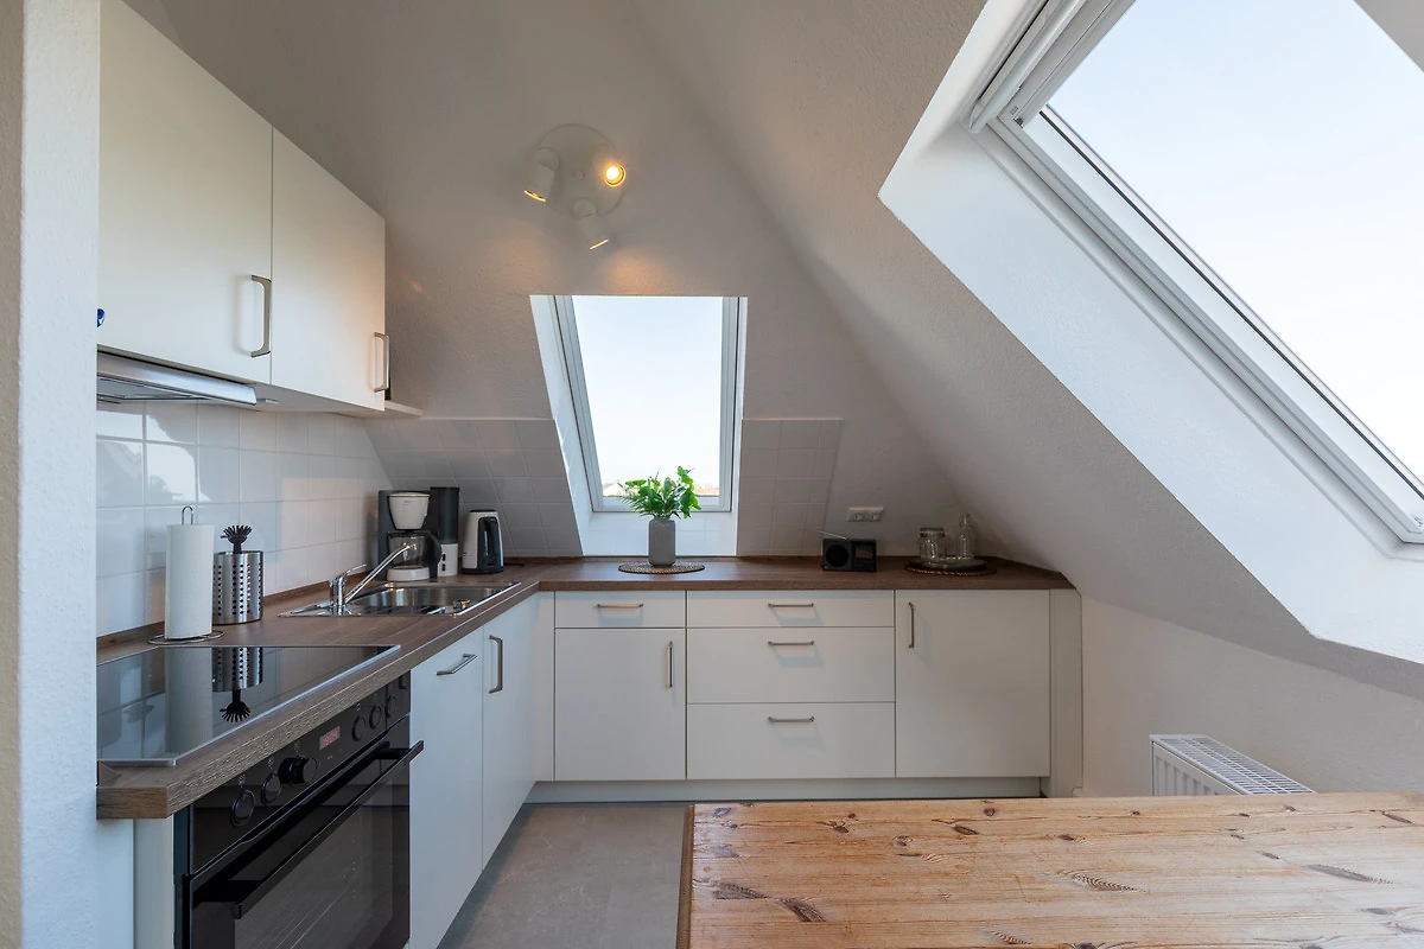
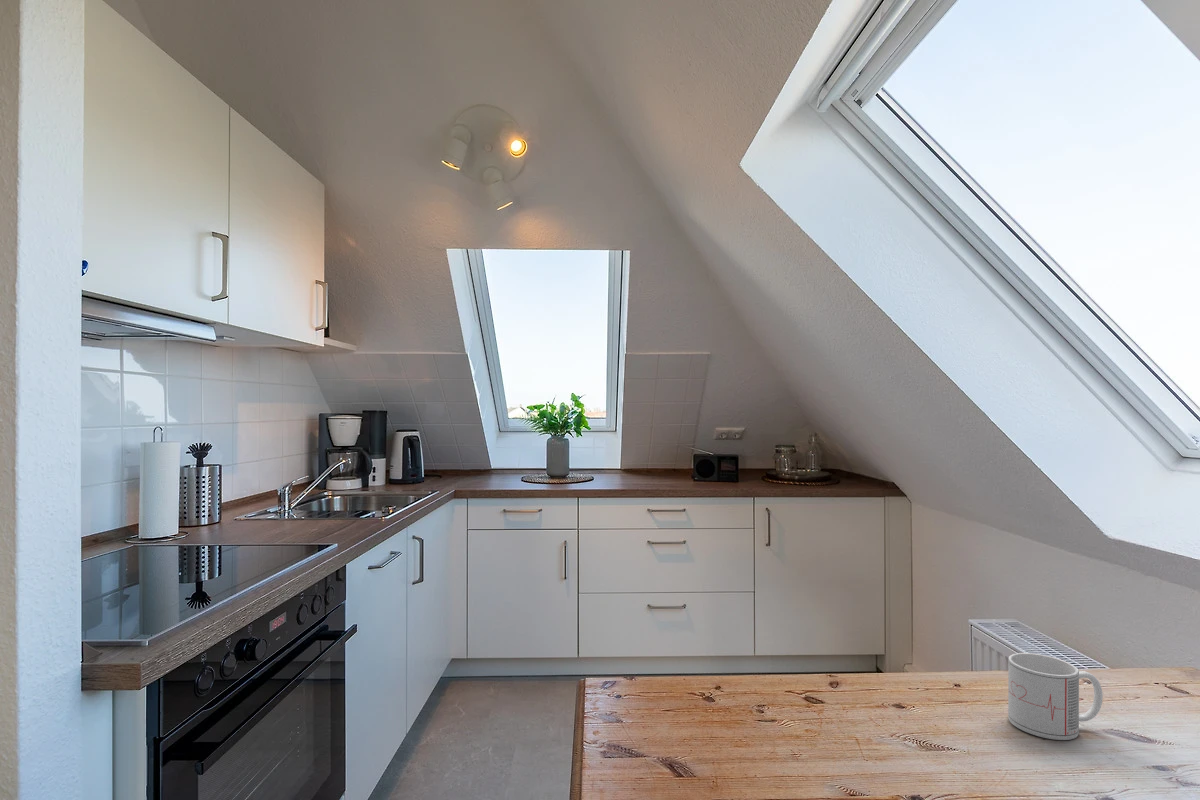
+ mug (1056, 695)
